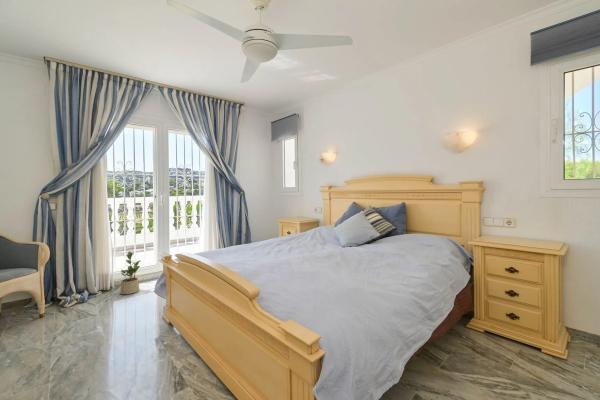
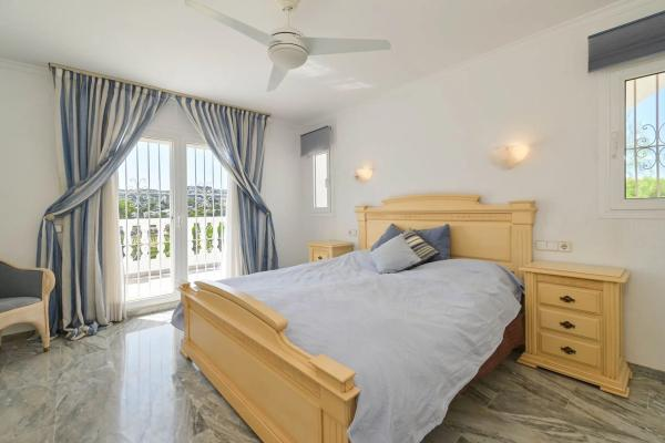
- potted plant (130, 271)
